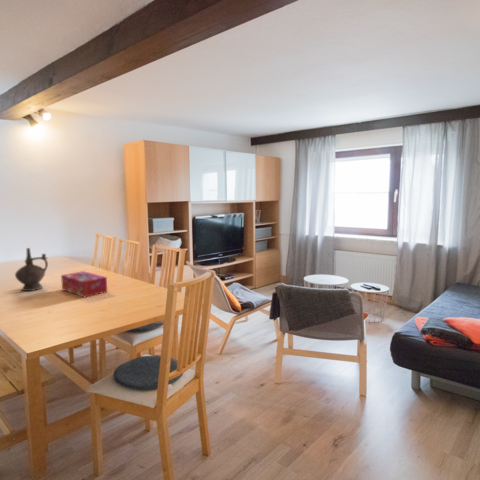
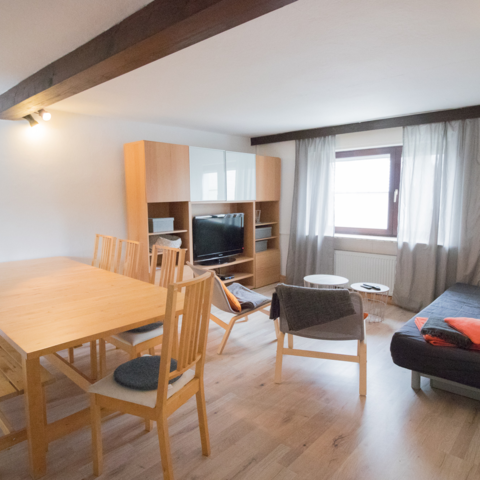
- ceremonial vessel (31, 268)
- tissue box (84, 283)
